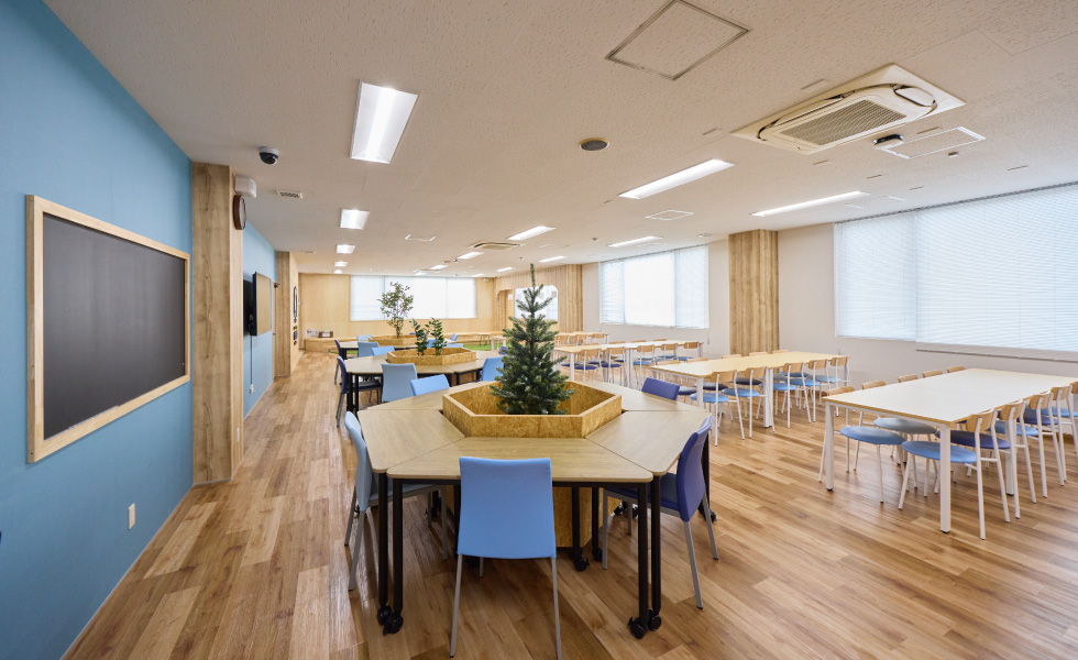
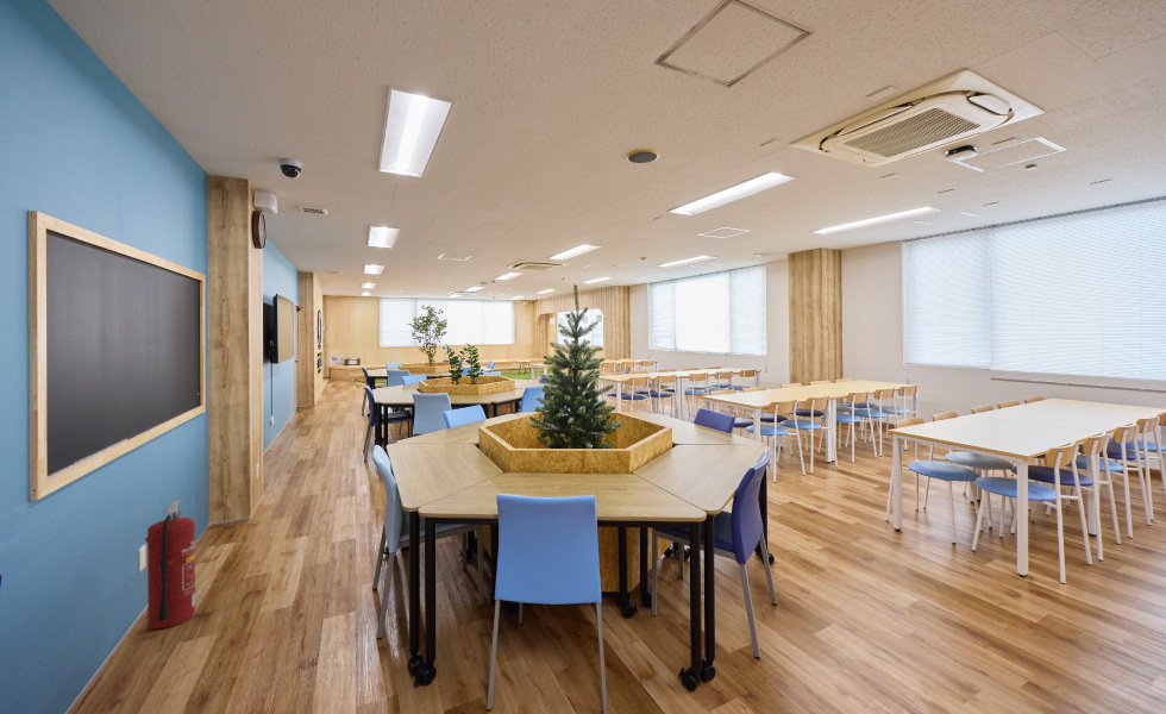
+ fire extinguisher (168, 563)
